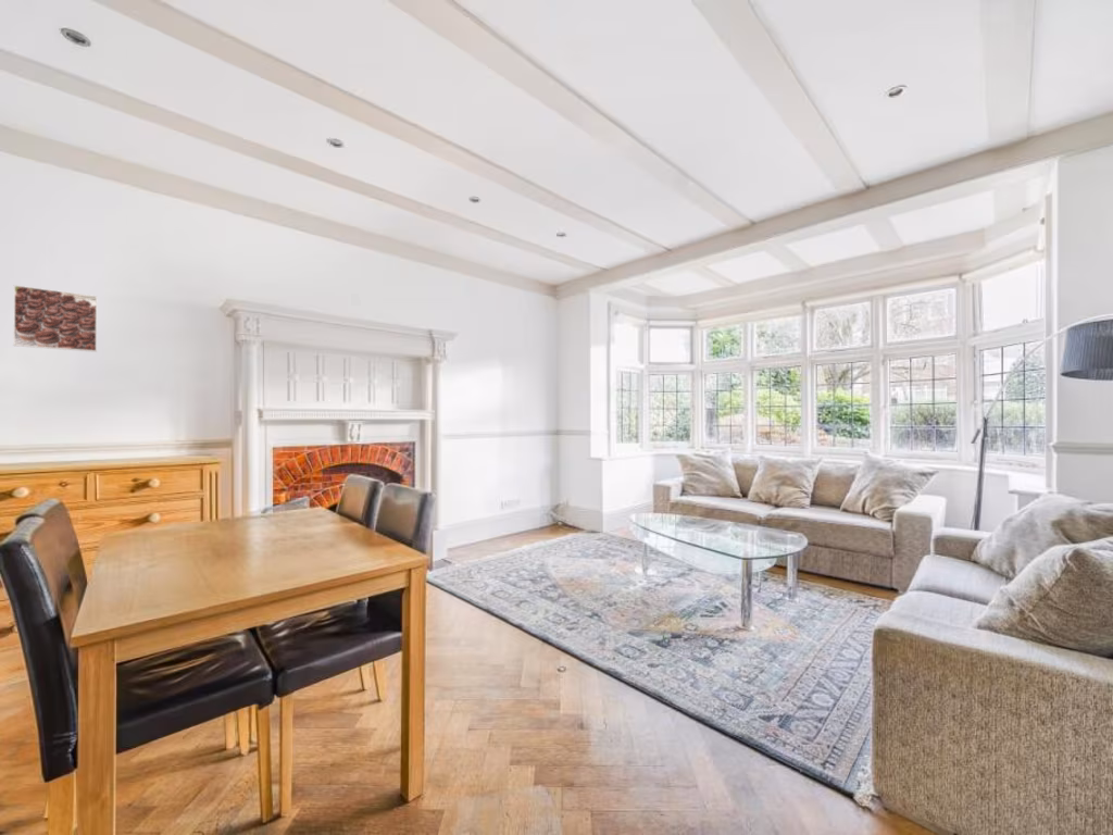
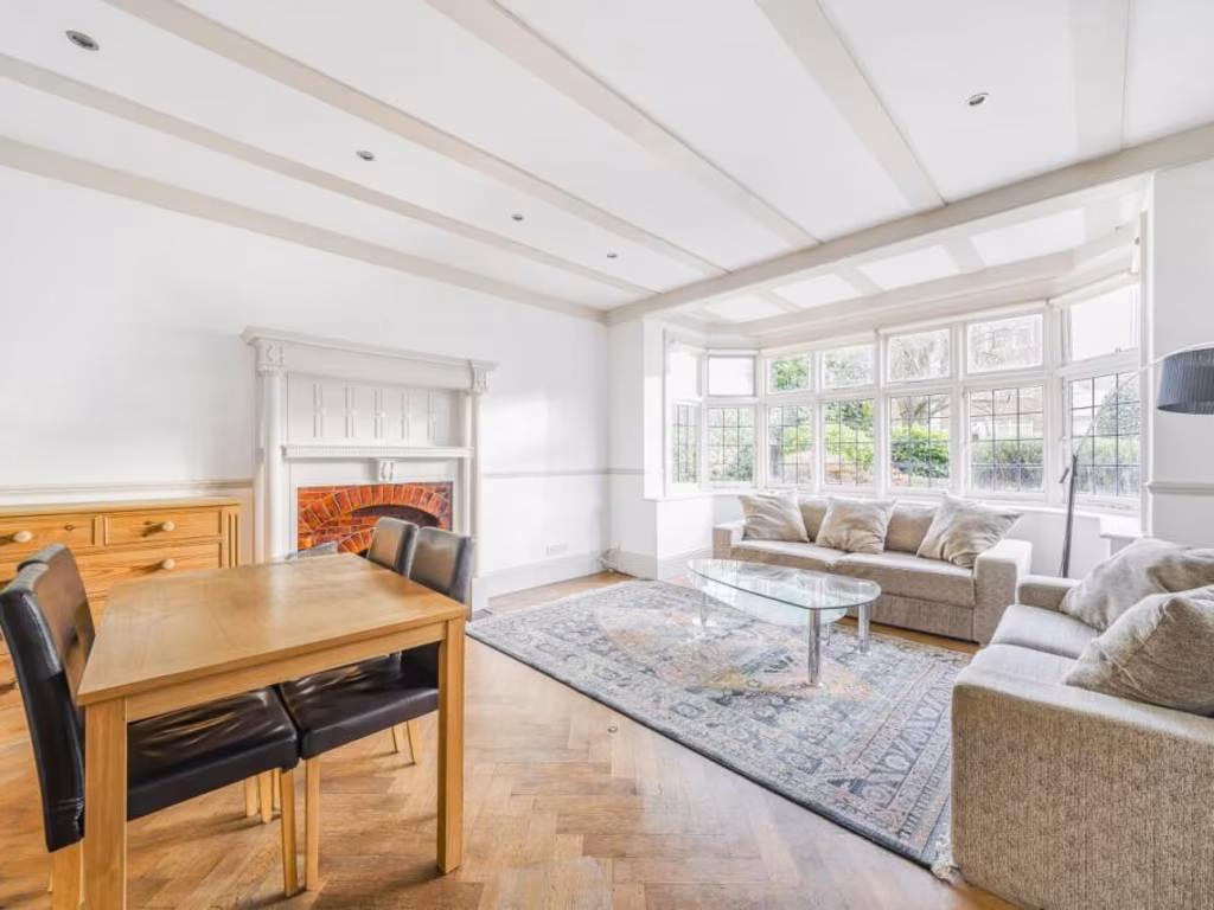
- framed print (57, 320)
